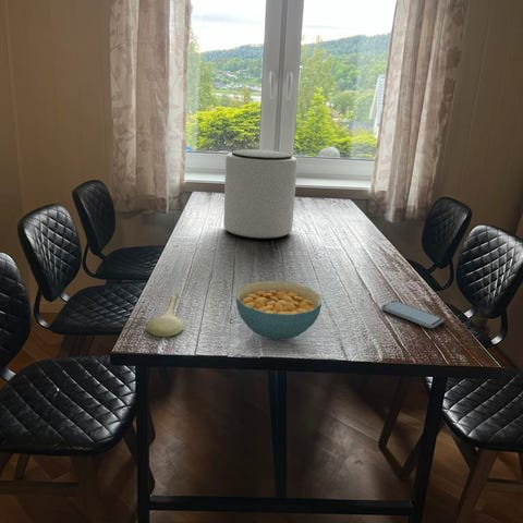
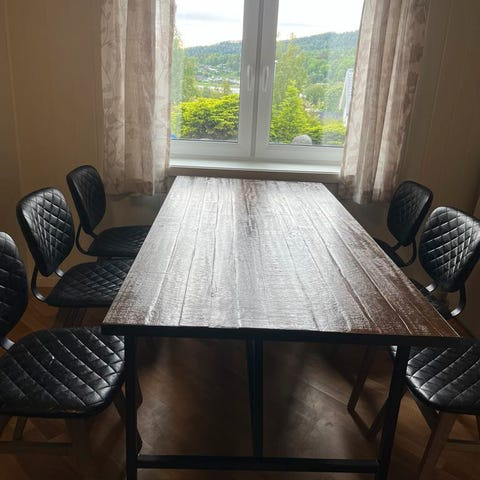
- plant pot (259, 193)
- spoon (169, 312)
- smartphone (411, 313)
- cereal bowl (277, 315)
